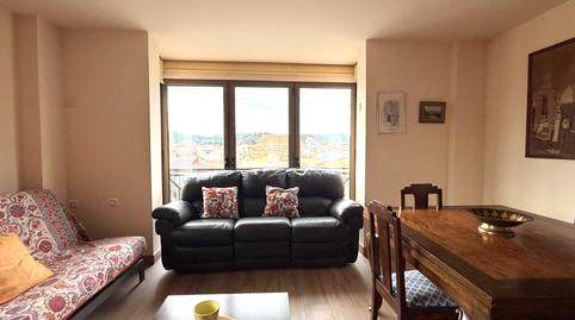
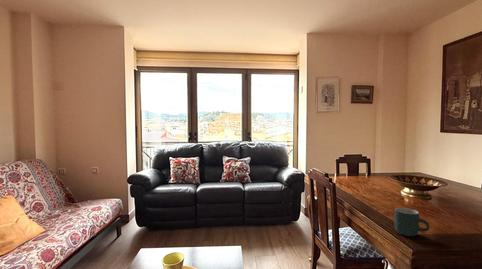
+ mug (410, 222)
